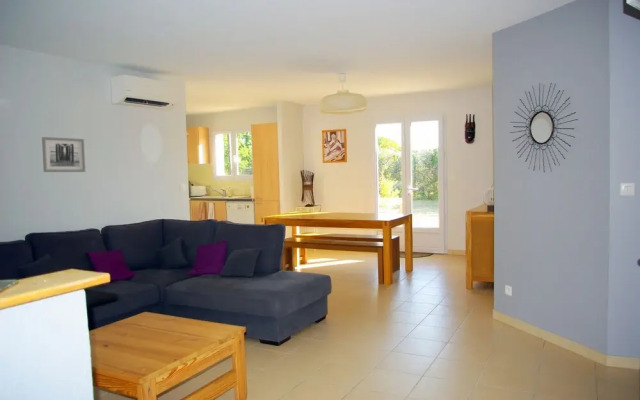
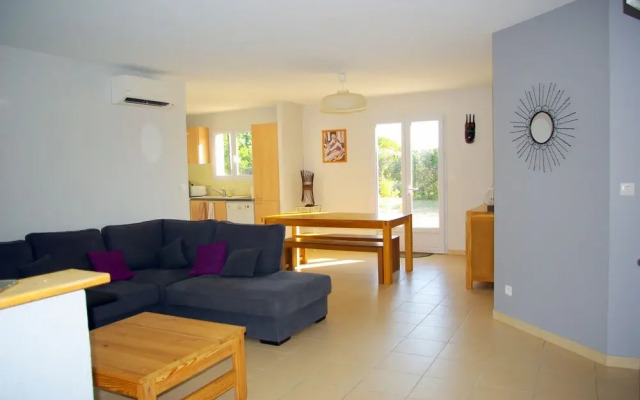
- wall art (64, 155)
